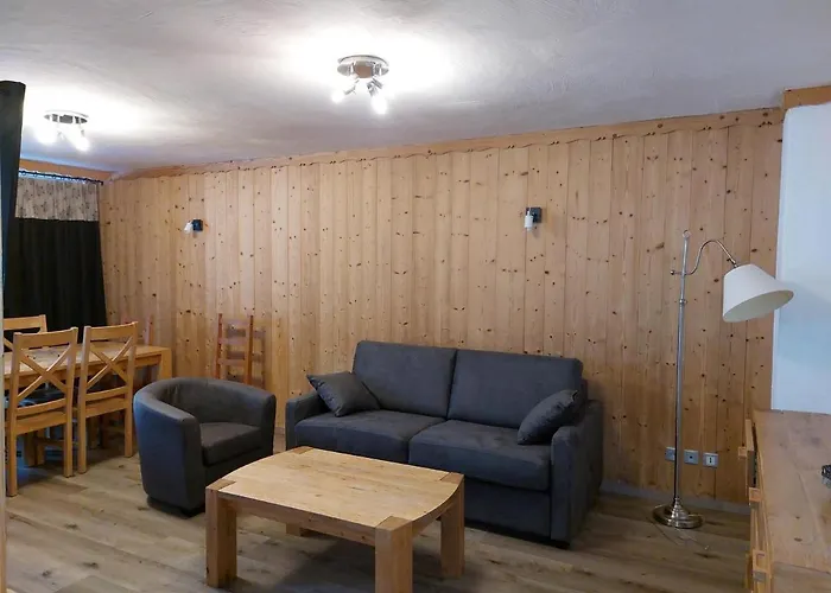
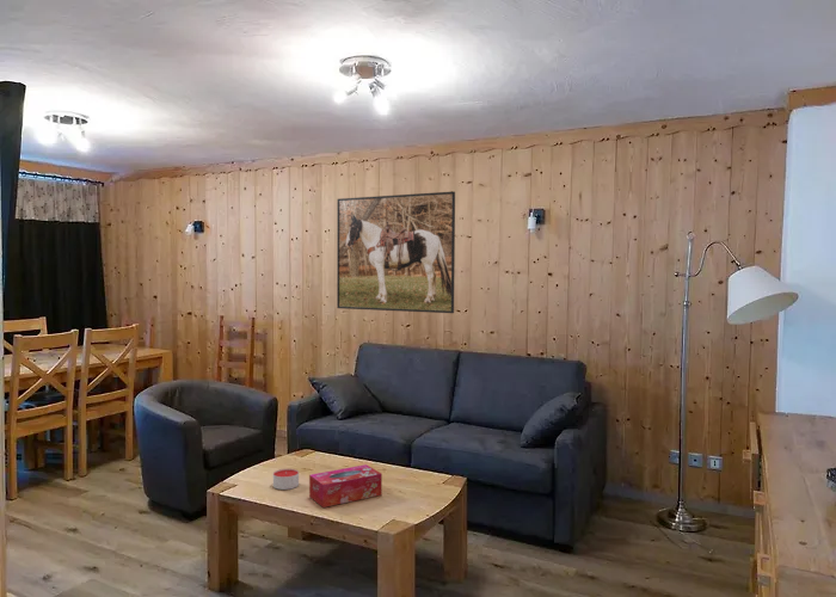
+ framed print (392, 253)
+ candle (285, 478)
+ tissue box (345, 485)
